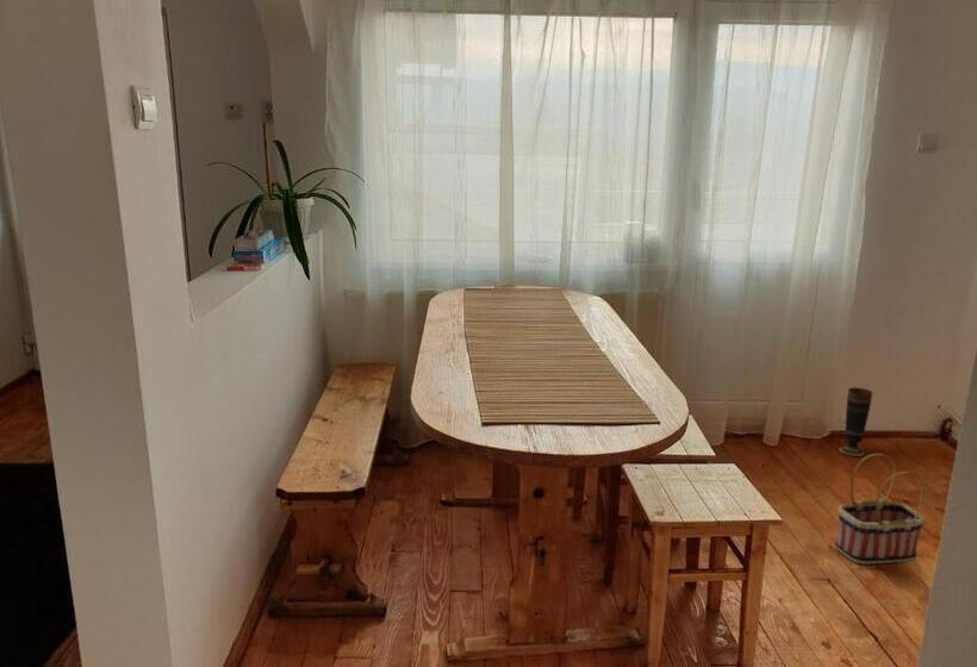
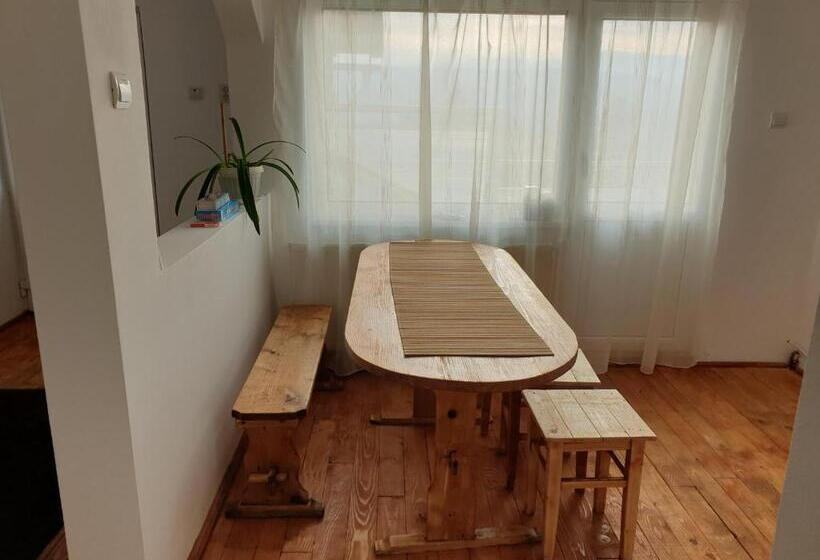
- vase (855, 420)
- basket (882, 507)
